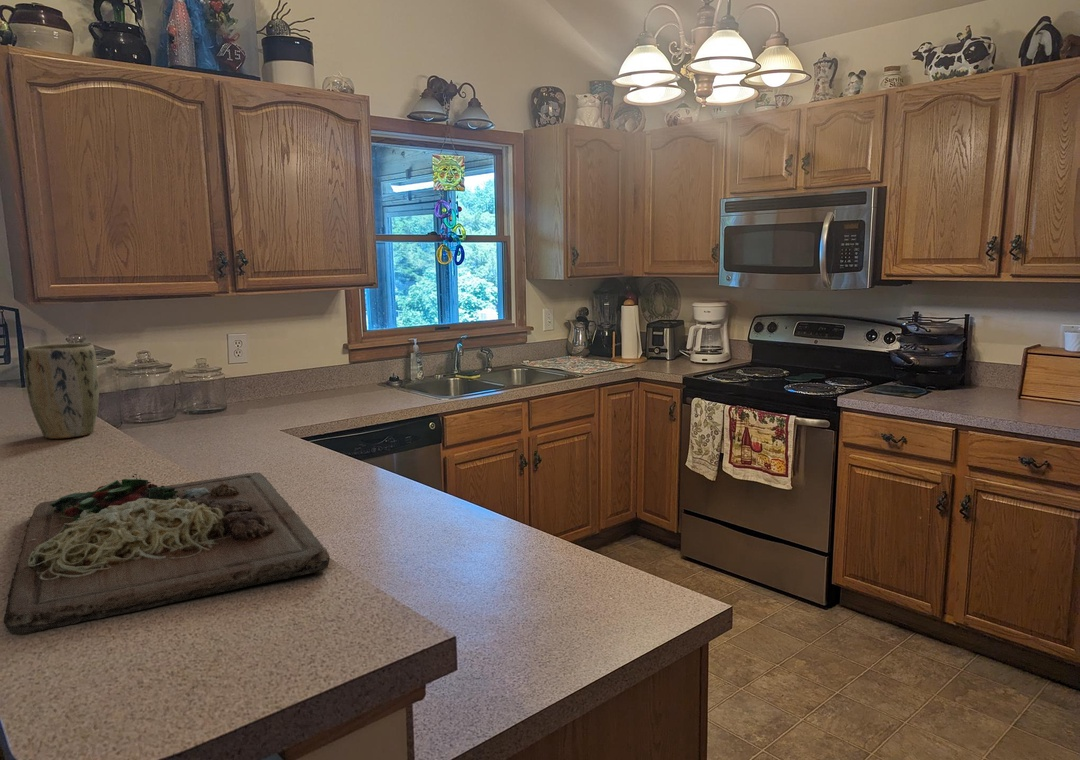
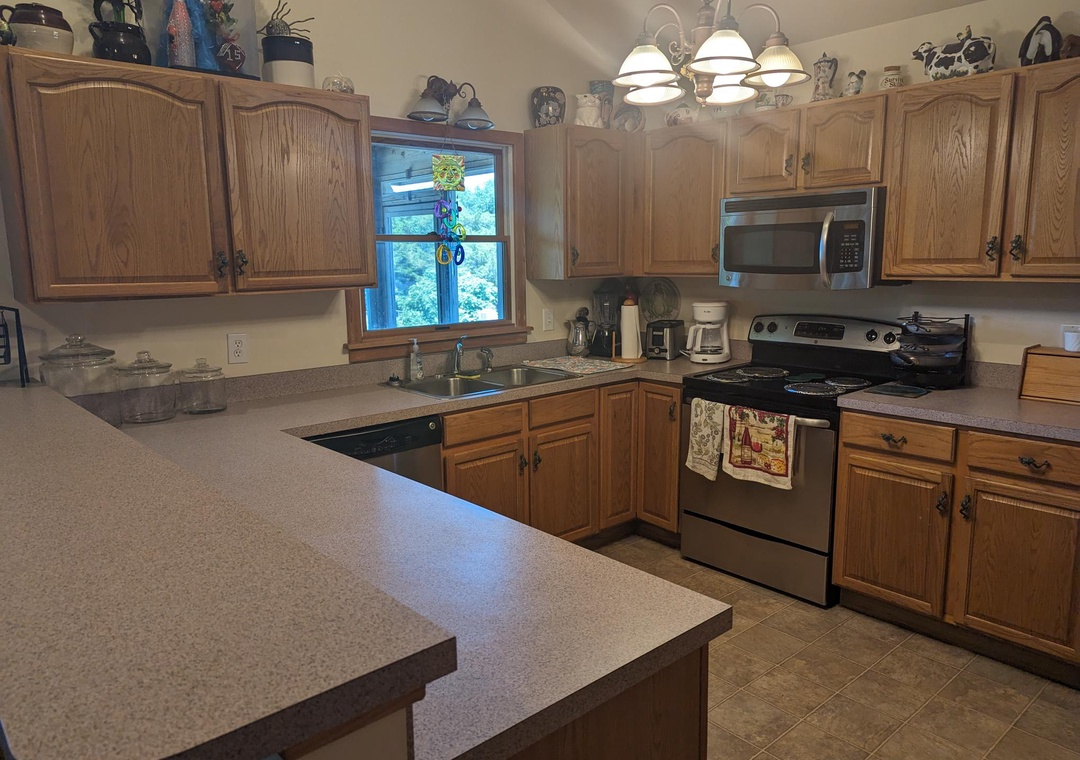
- cutting board (165, 515)
- plant pot (63, 390)
